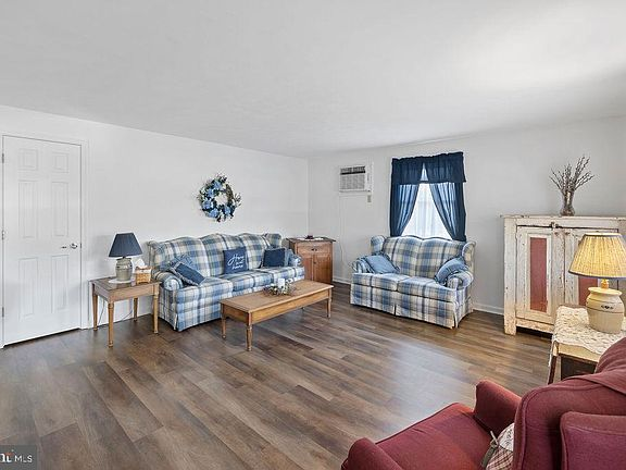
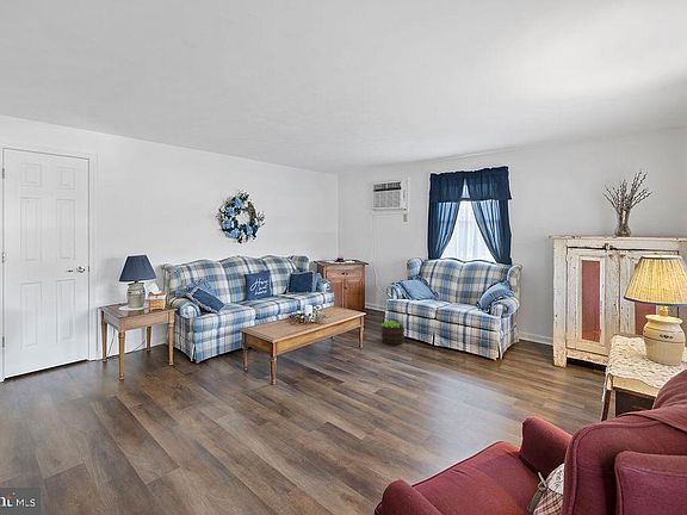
+ potted plant (392, 330)
